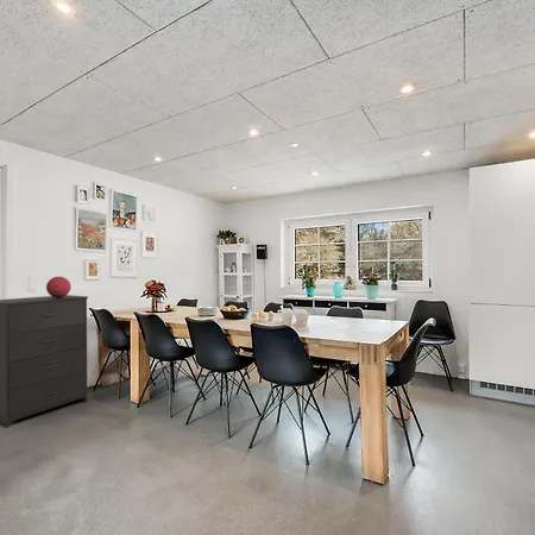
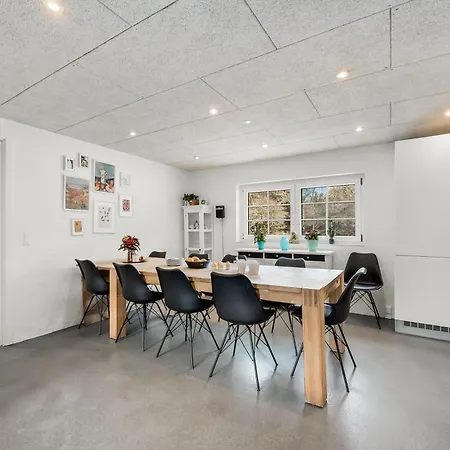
- dresser (39, 353)
- decorative sphere (58, 287)
